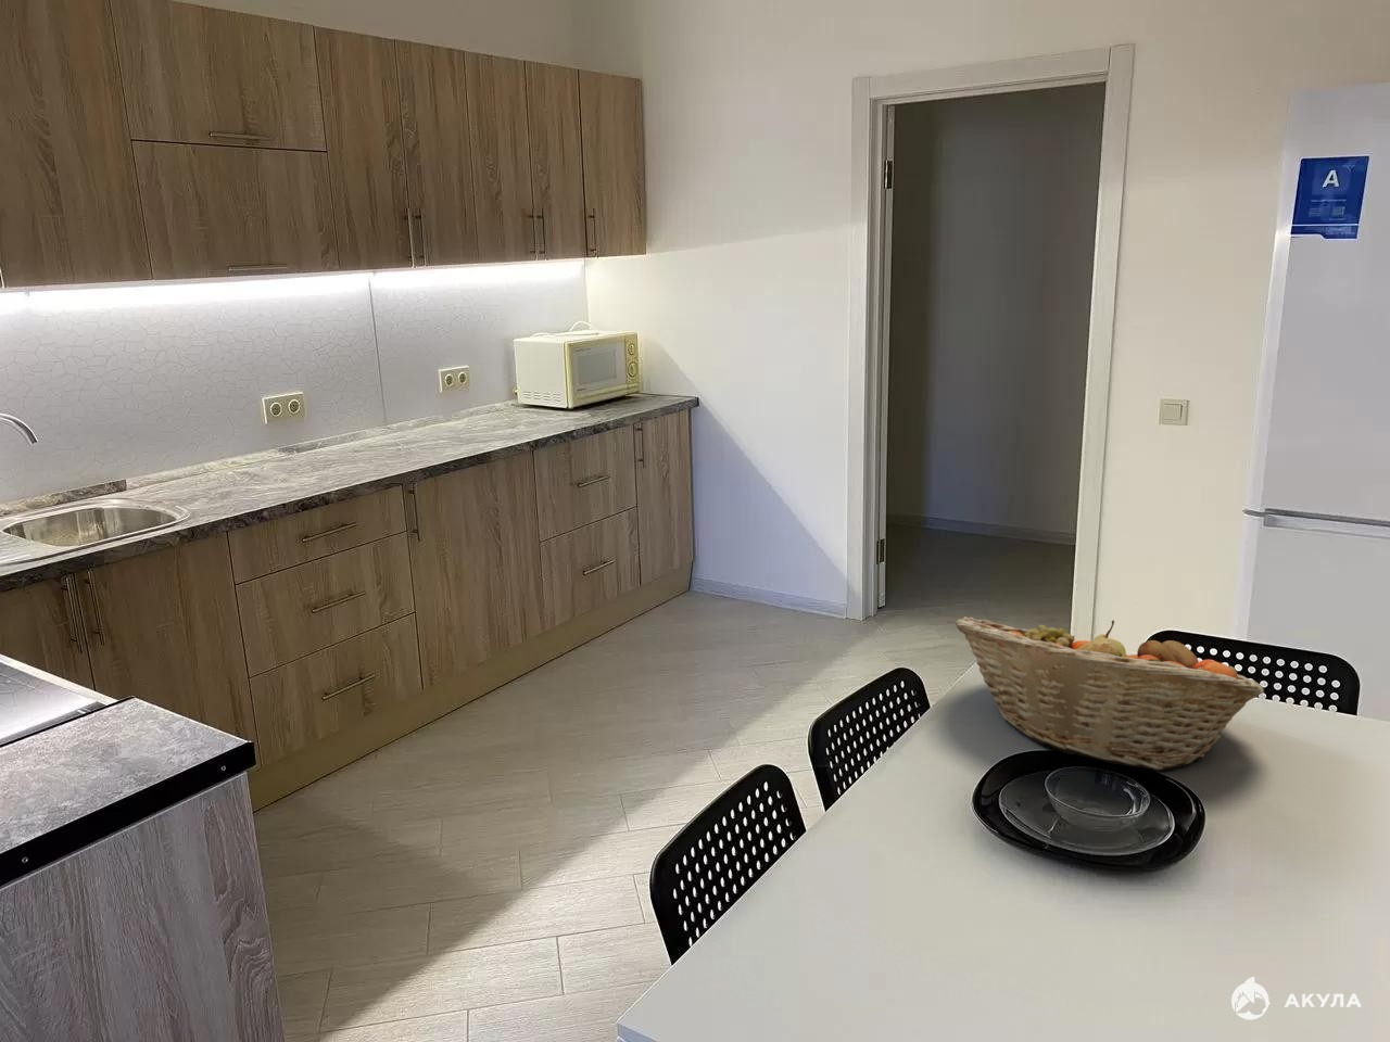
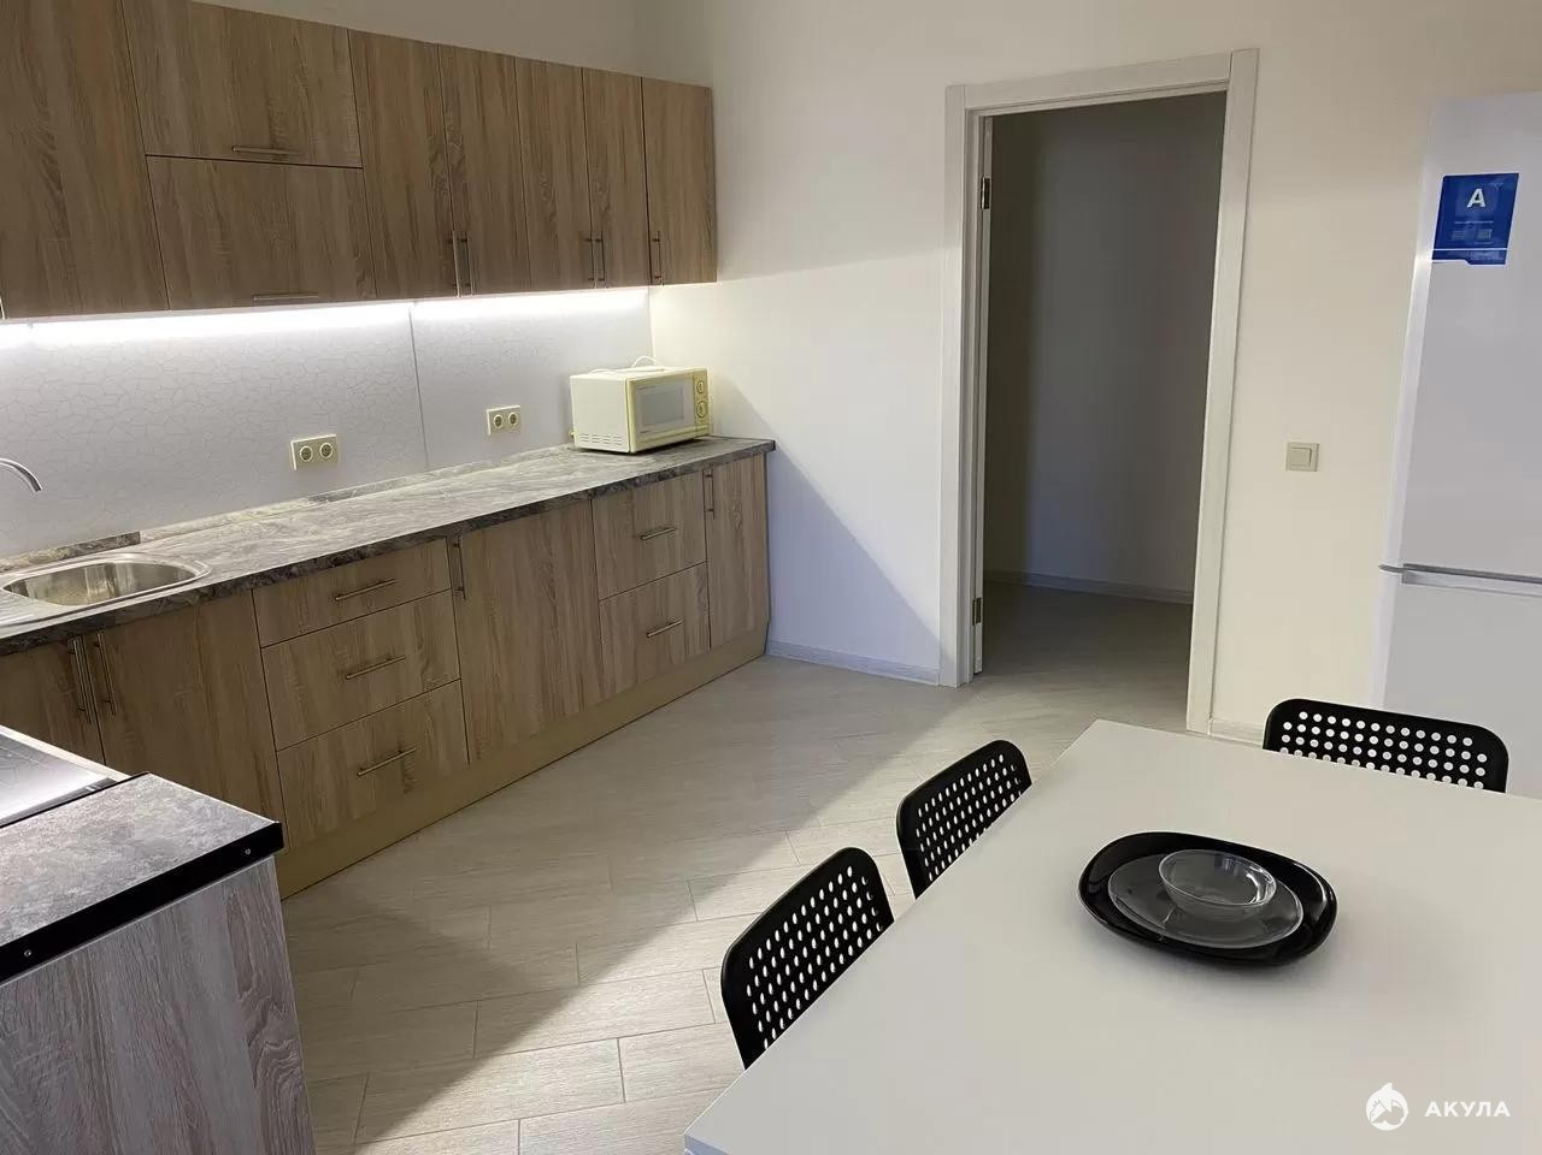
- fruit basket (1097, 674)
